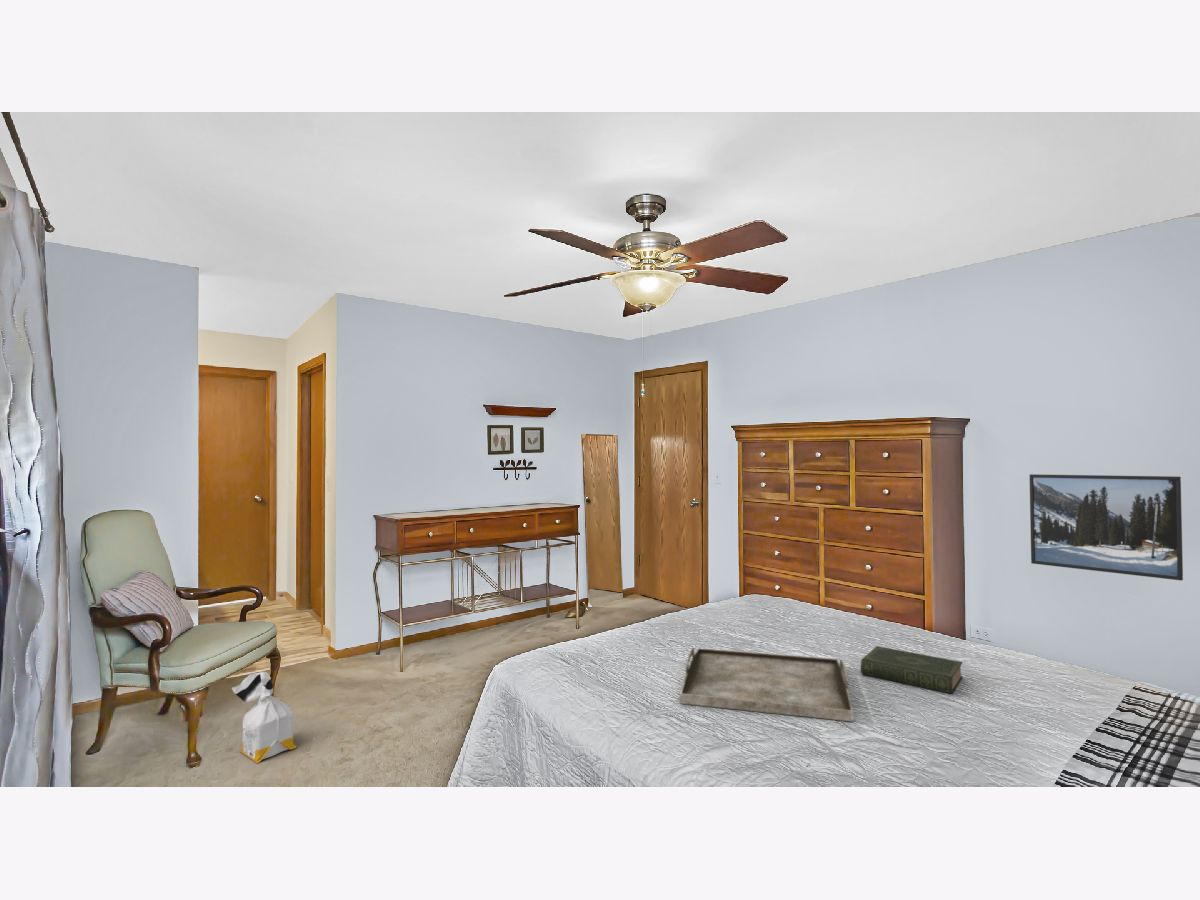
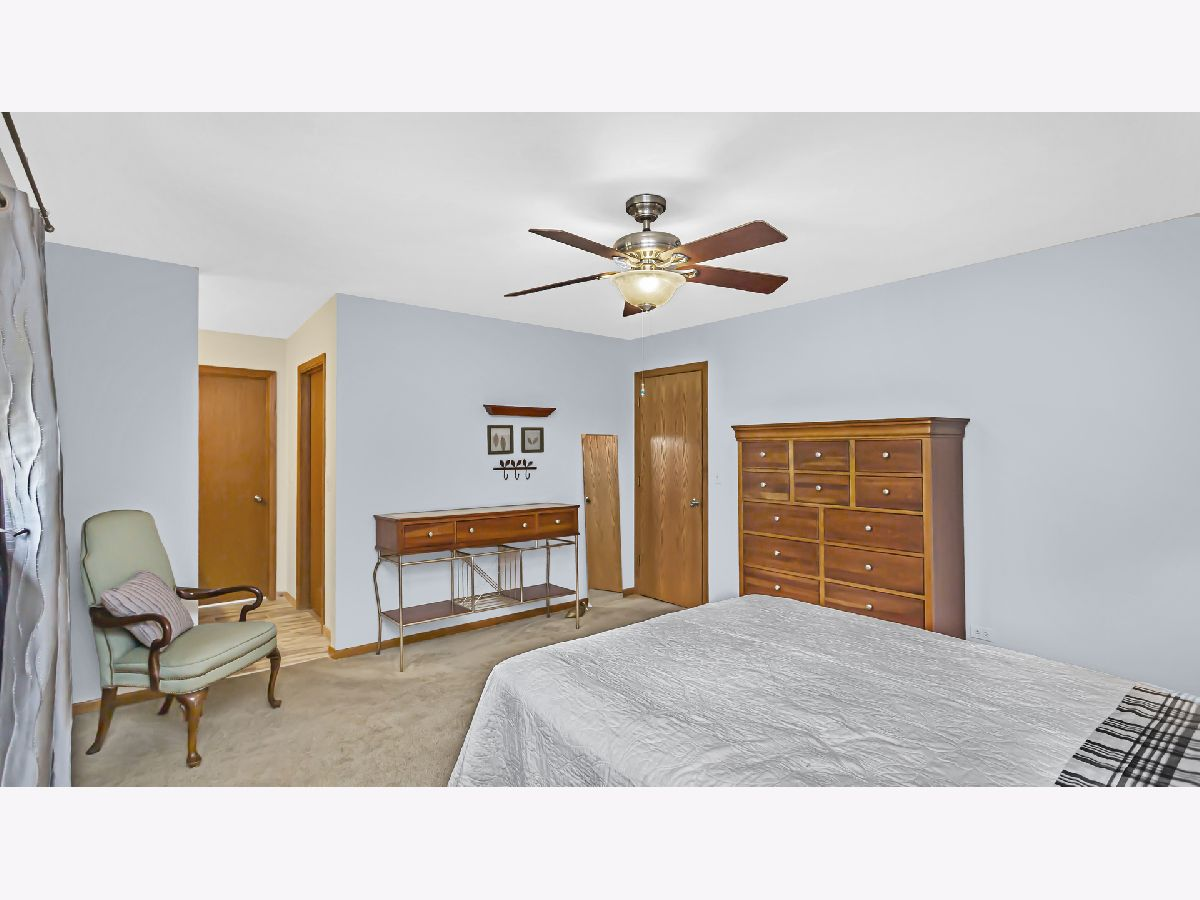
- serving tray (764, 671)
- book (911, 668)
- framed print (1100, 523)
- bag (266, 709)
